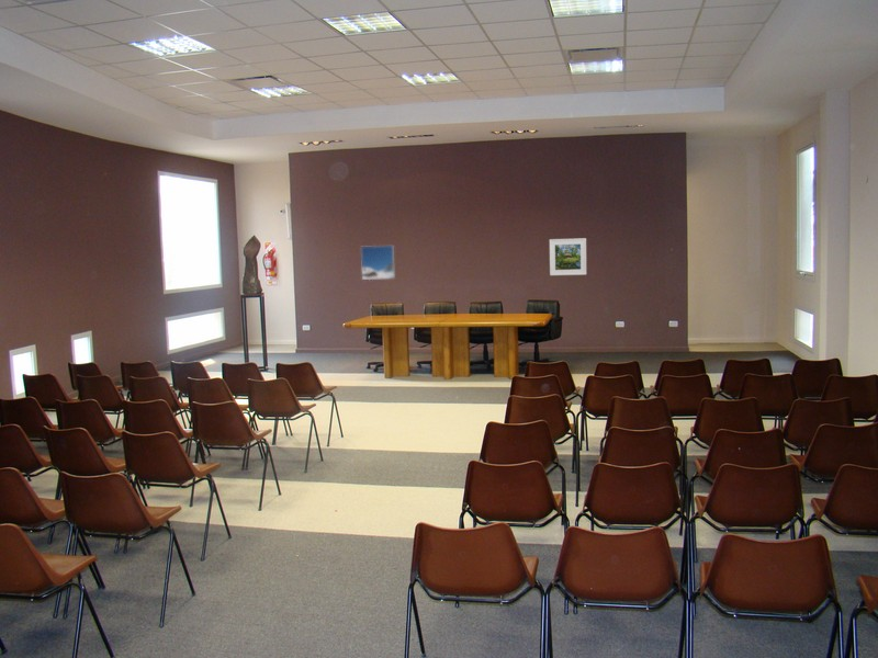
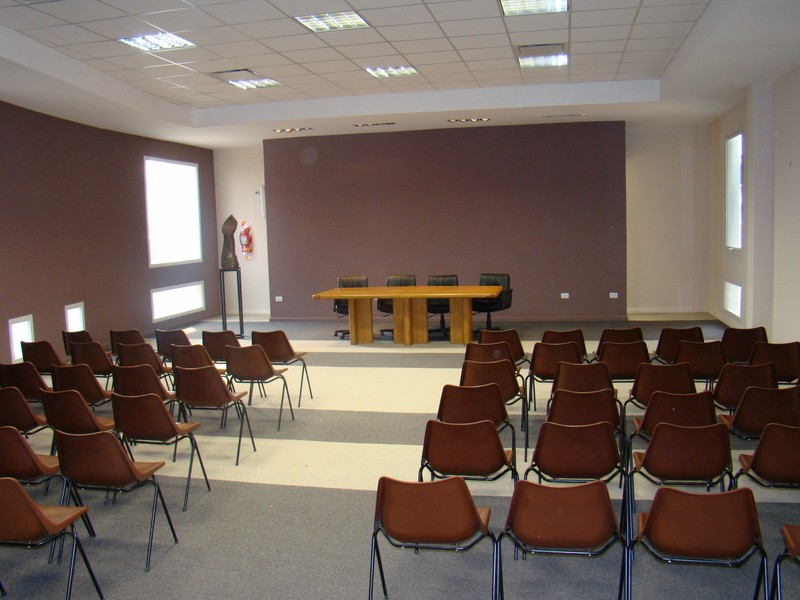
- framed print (567, 257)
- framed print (378, 262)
